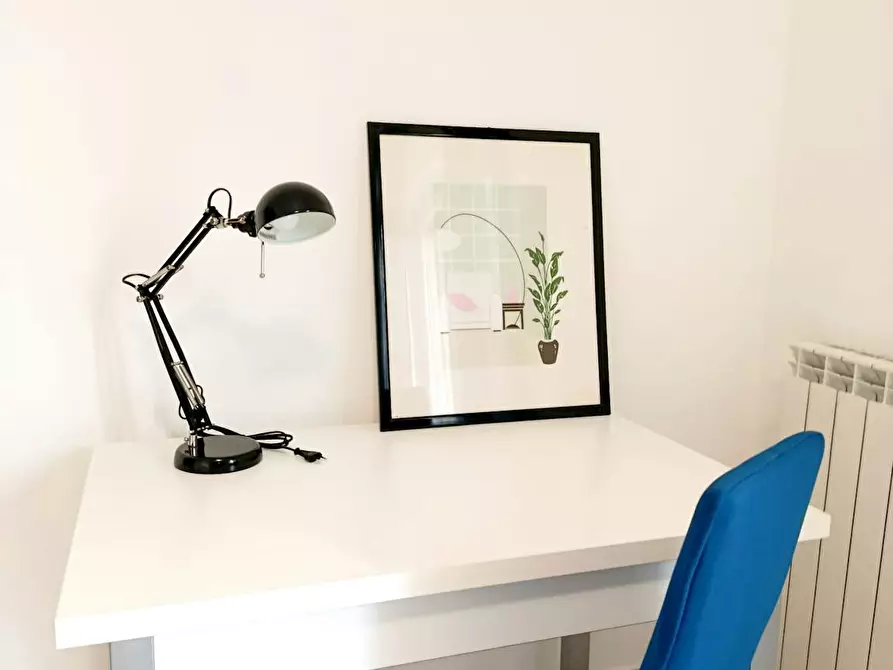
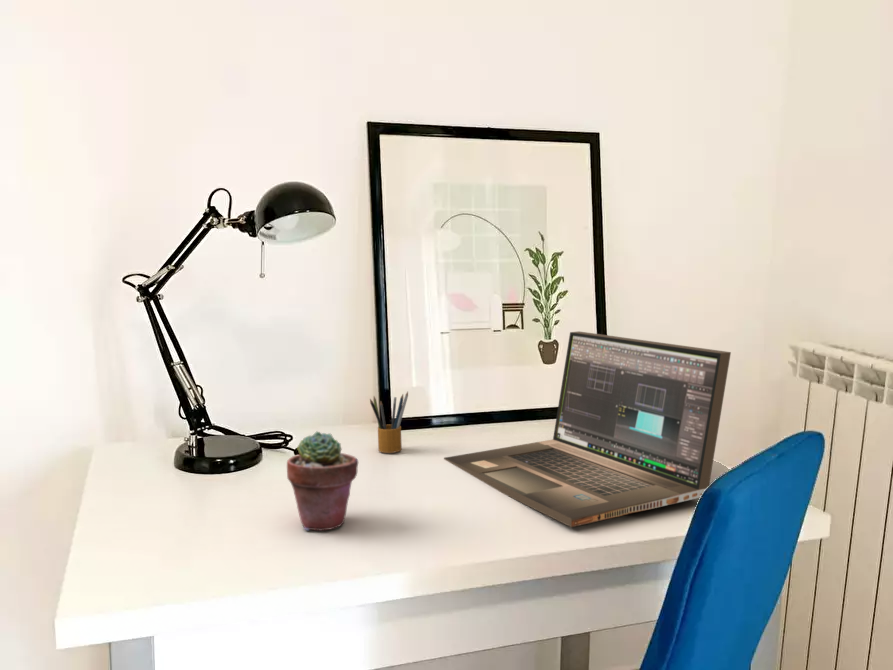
+ potted succulent (322, 477)
+ laptop (575, 412)
+ pencil box (385, 423)
